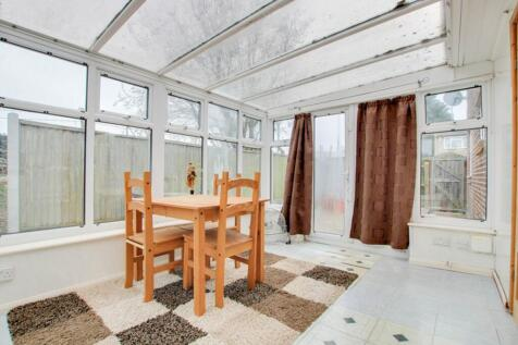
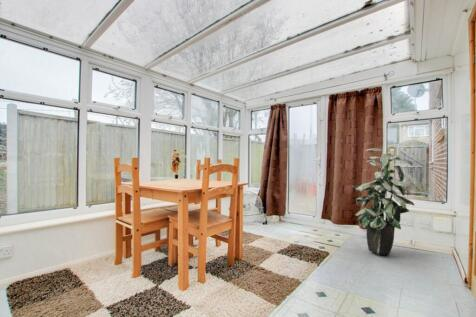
+ indoor plant (380, 200)
